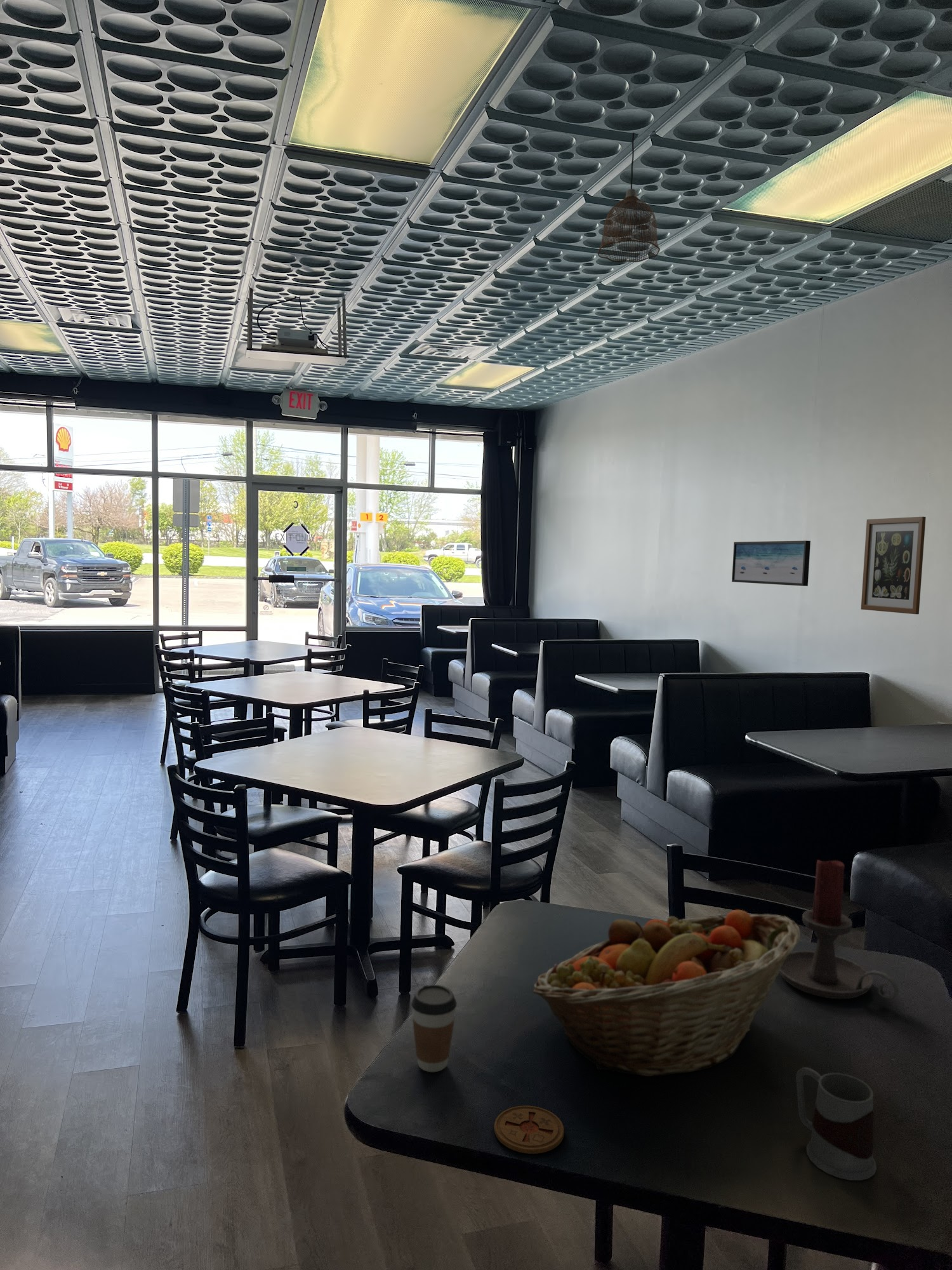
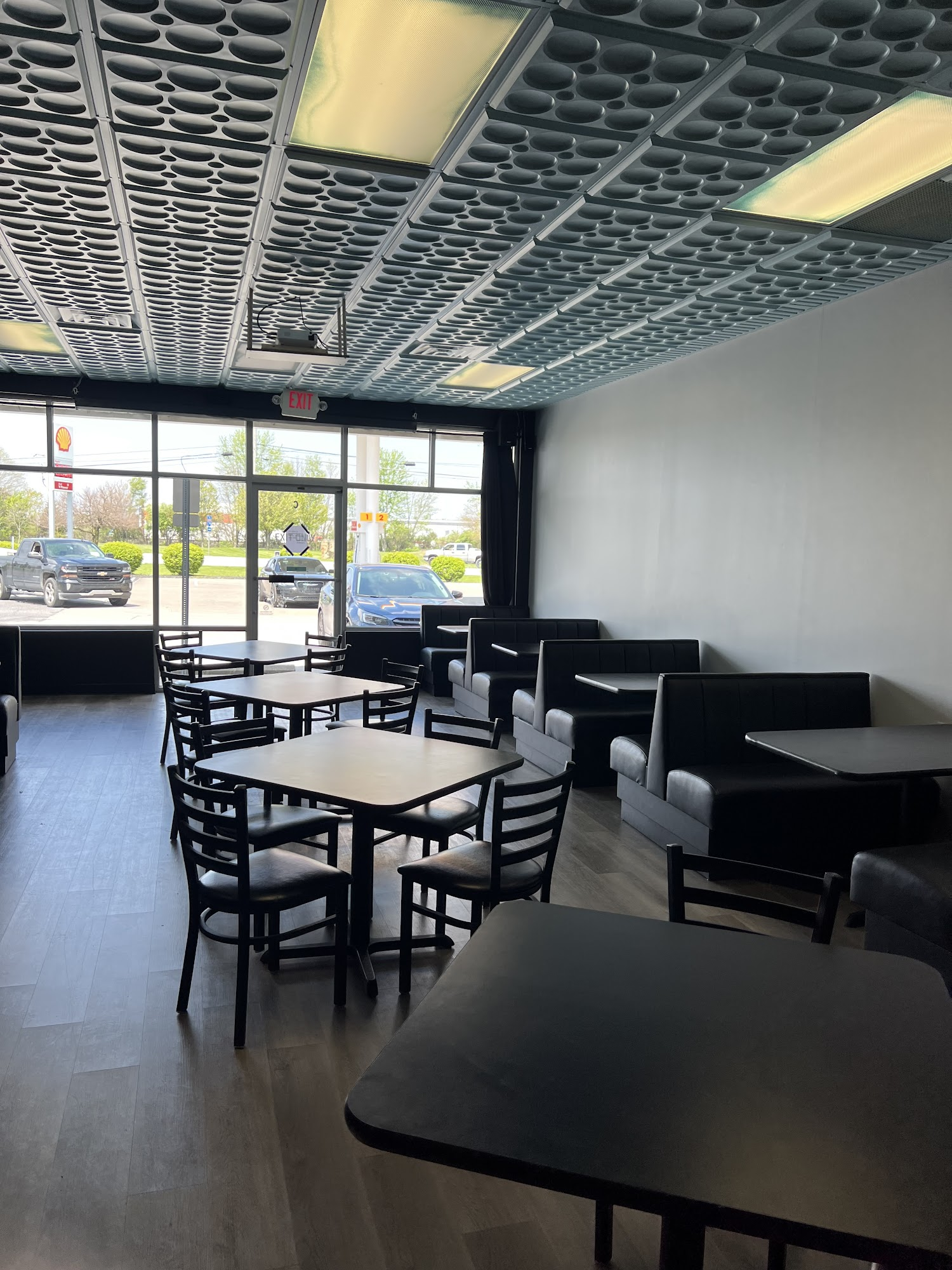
- wall art (769, 563)
- candle holder (840, 925)
- mug (833, 1117)
- pendant lamp (631, 193)
- coaster (529, 1128)
- wall art (892, 565)
- coffee cup (433, 1029)
- fruit basket (668, 975)
